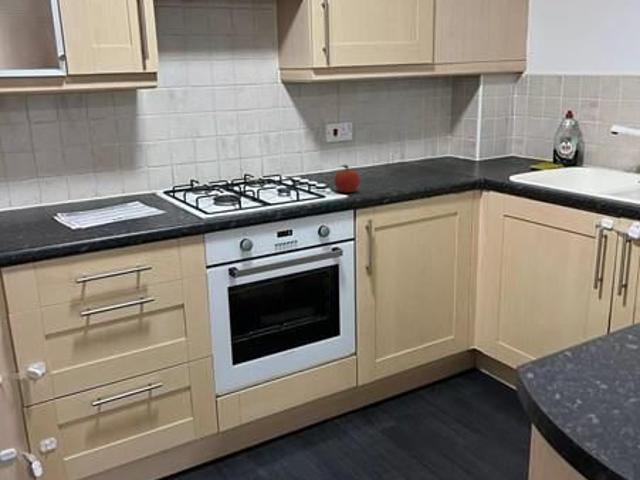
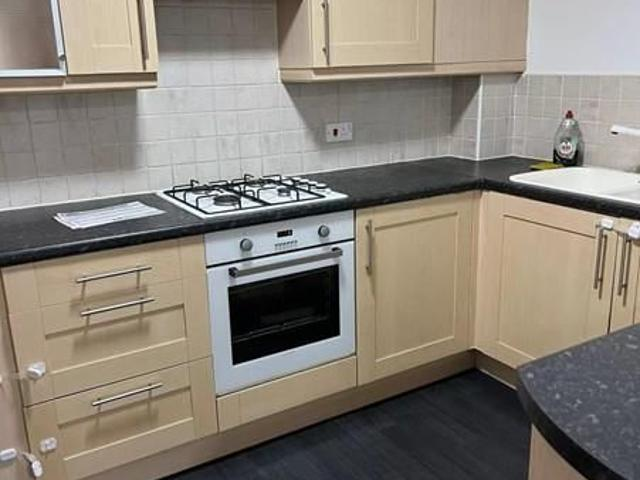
- fruit (347, 178)
